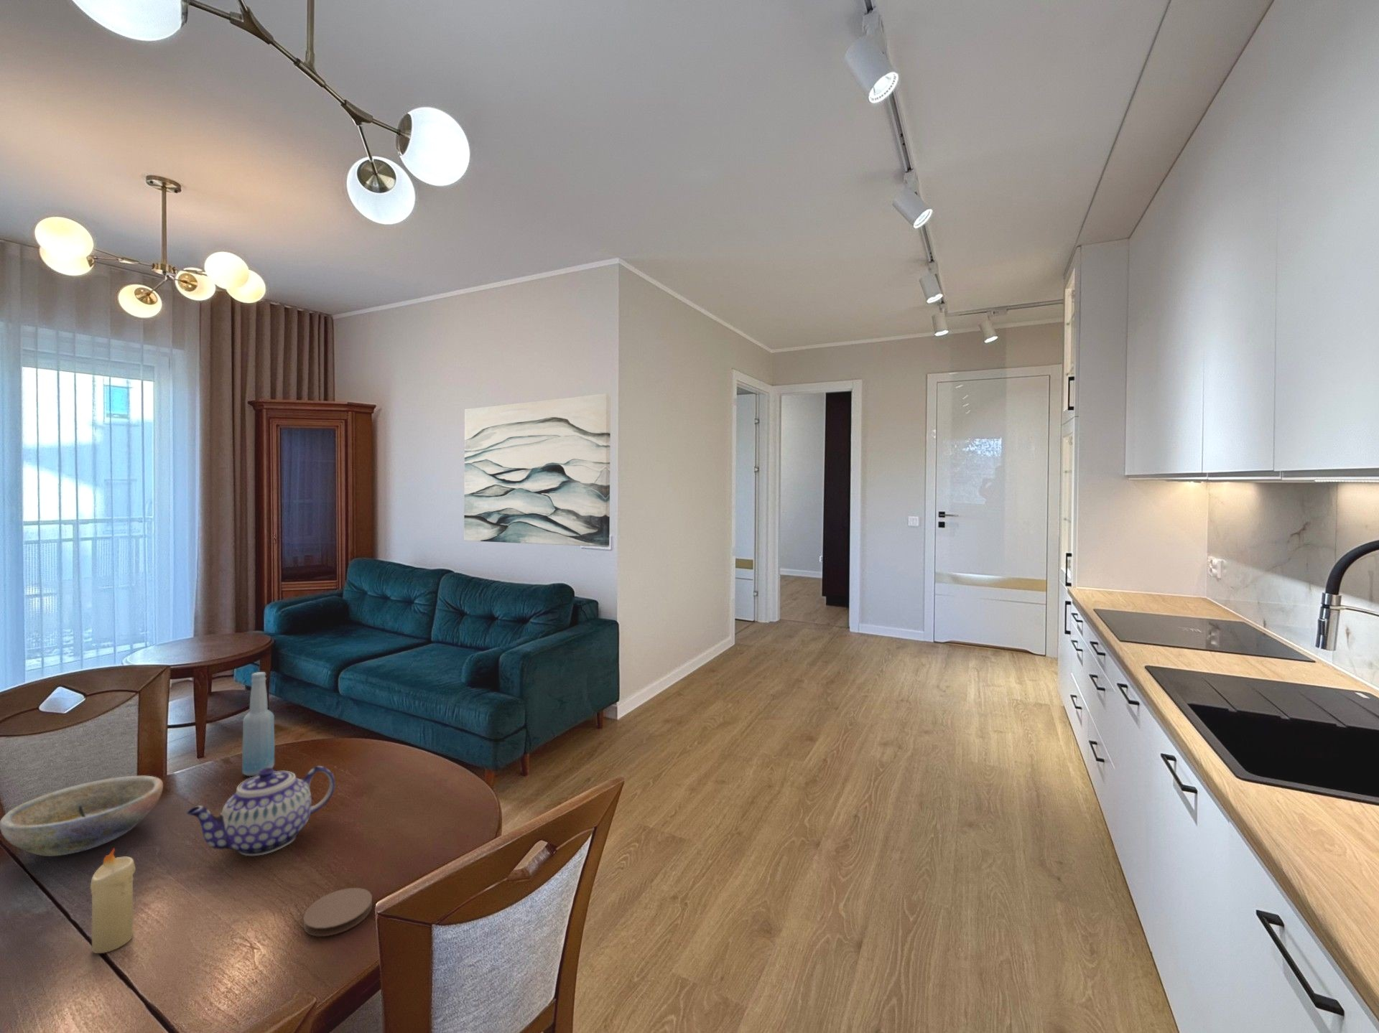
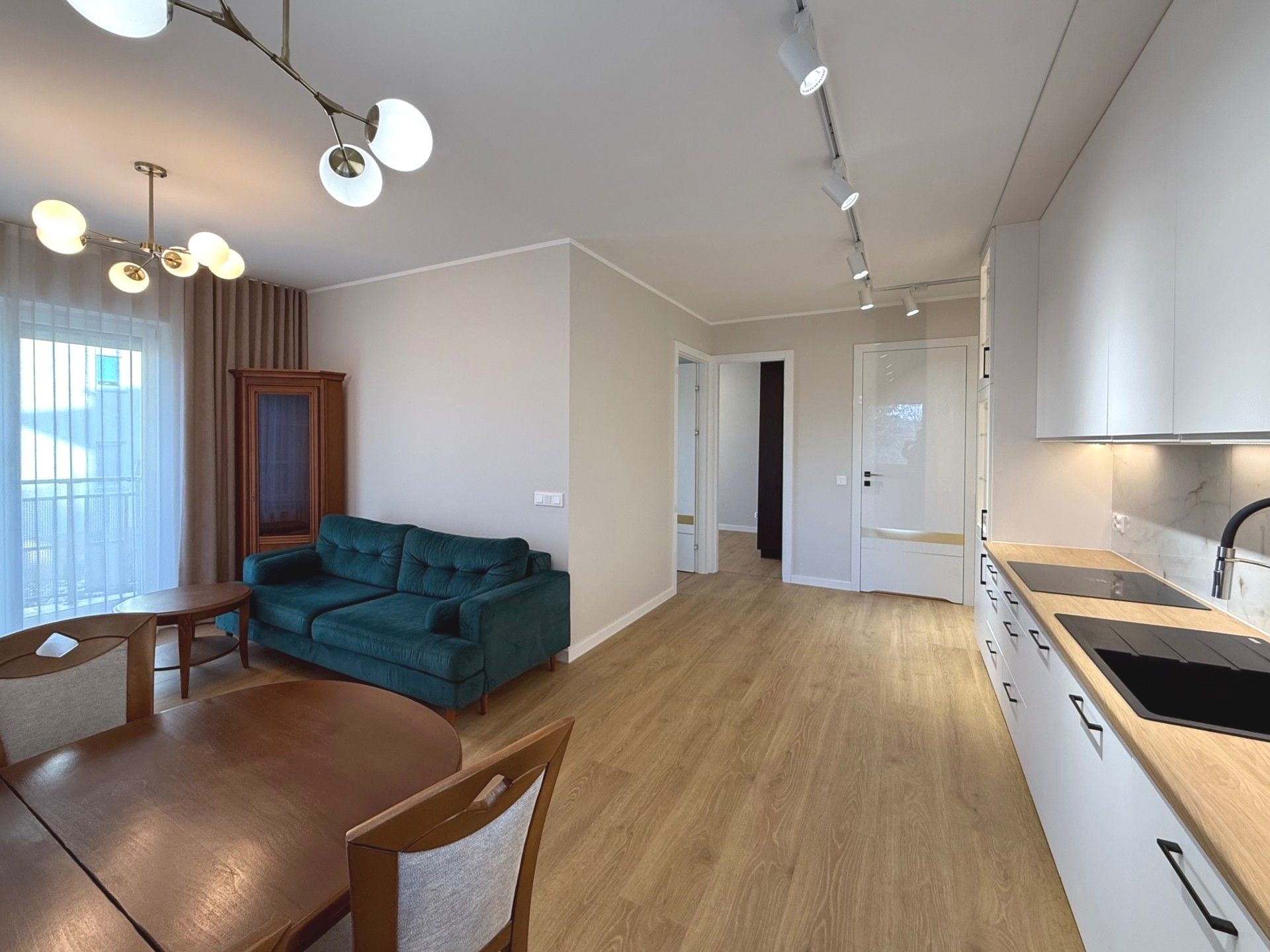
- coaster (339, 910)
- candle (113, 896)
- wall art (531, 472)
- bottle (257, 723)
- bowl (87, 818)
- teapot (266, 805)
